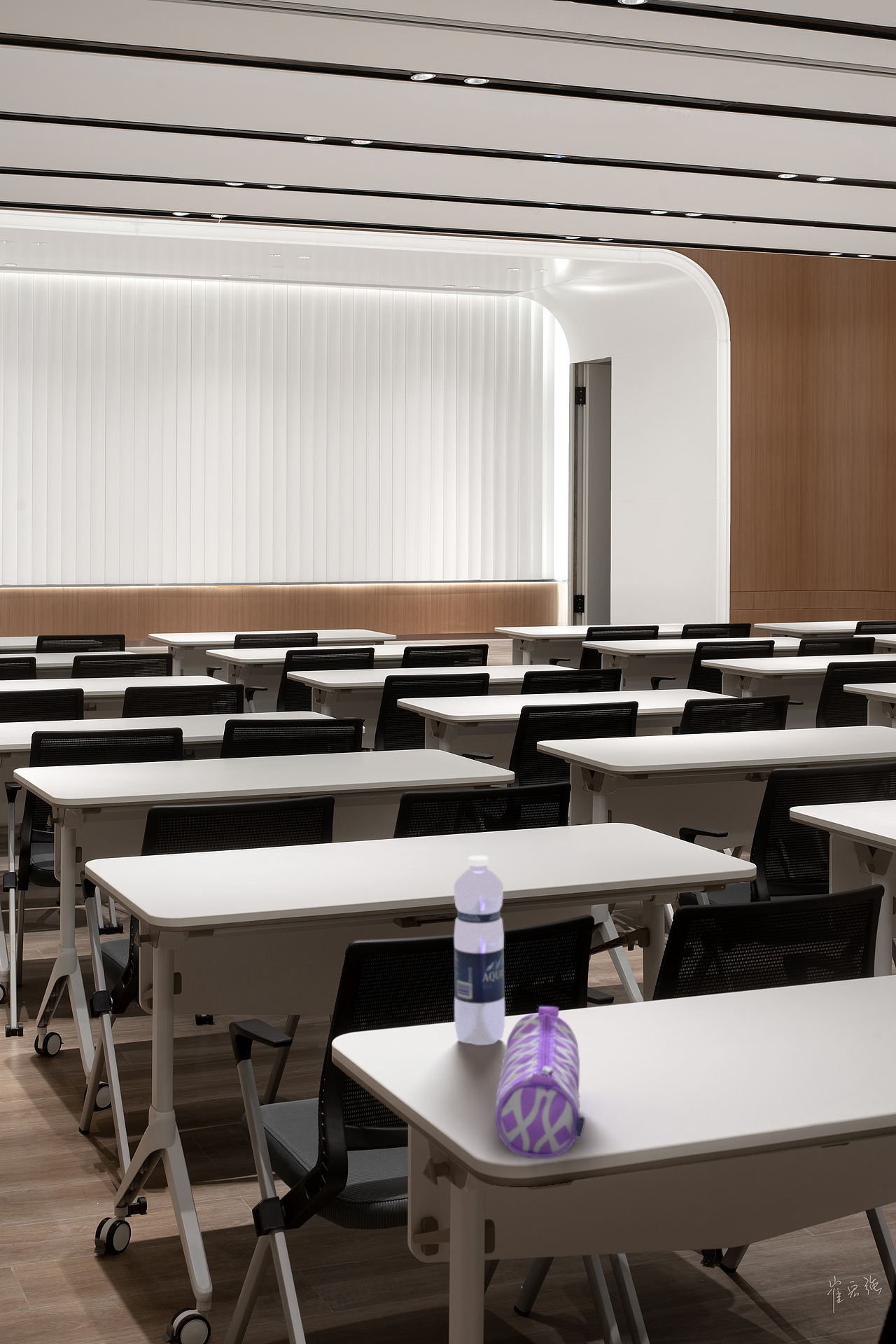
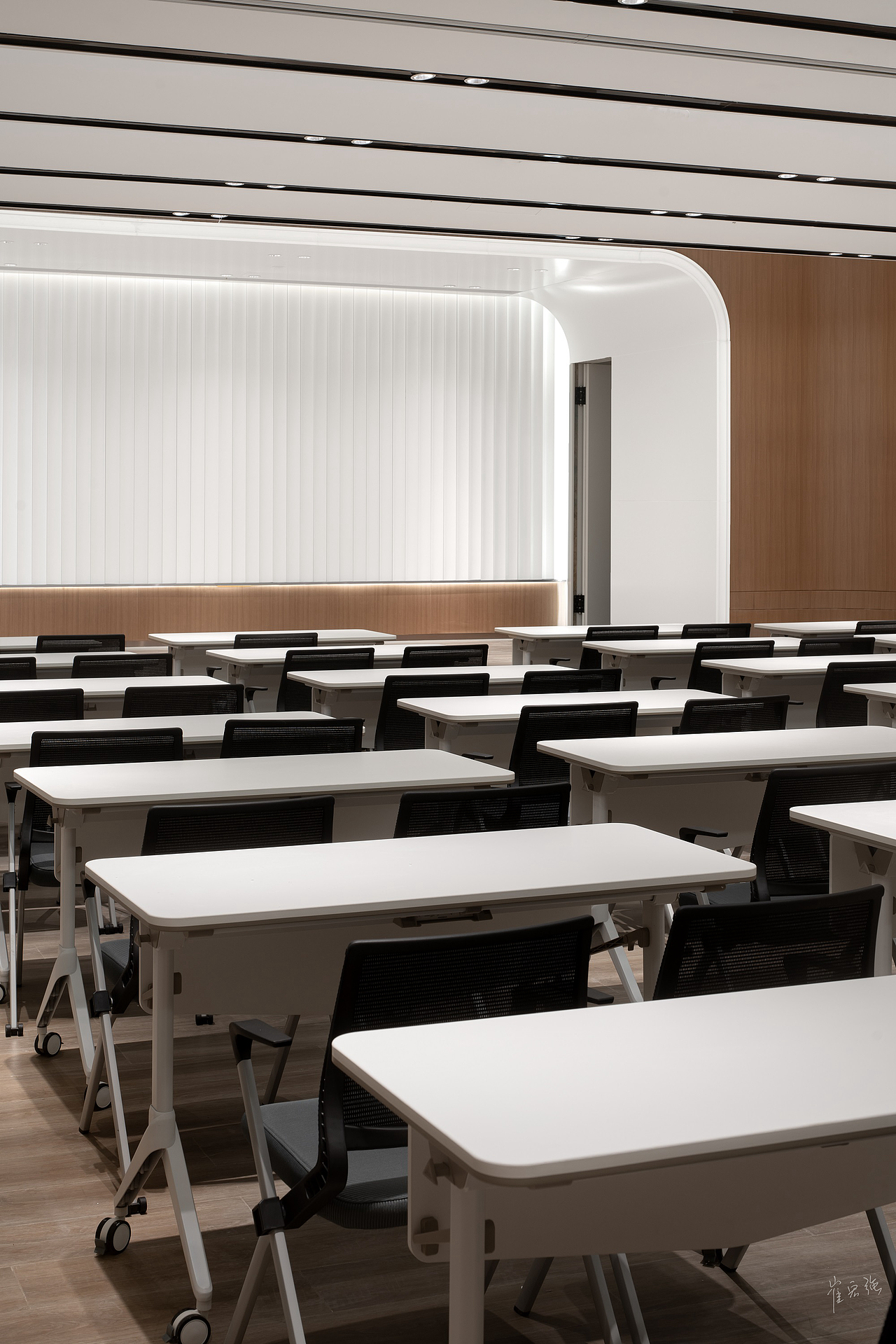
- water bottle (479, 948)
- pencil case (539, 1080)
